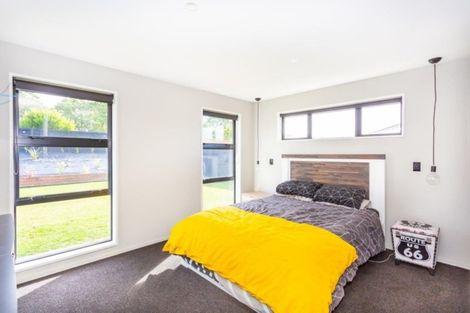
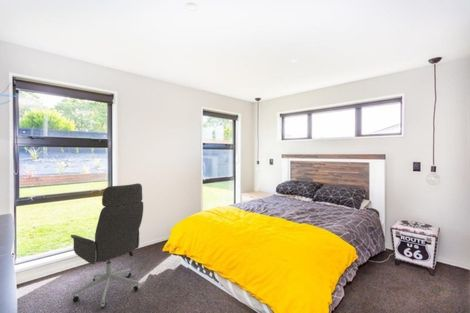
+ office chair (110, 237)
